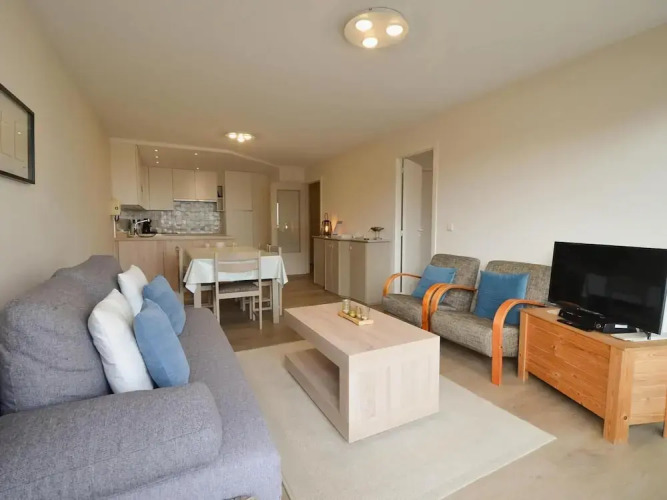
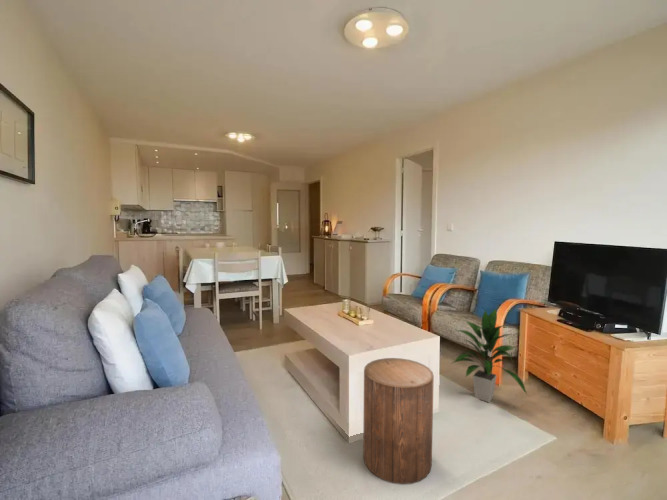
+ stool (397, 415)
+ indoor plant (487, 356)
